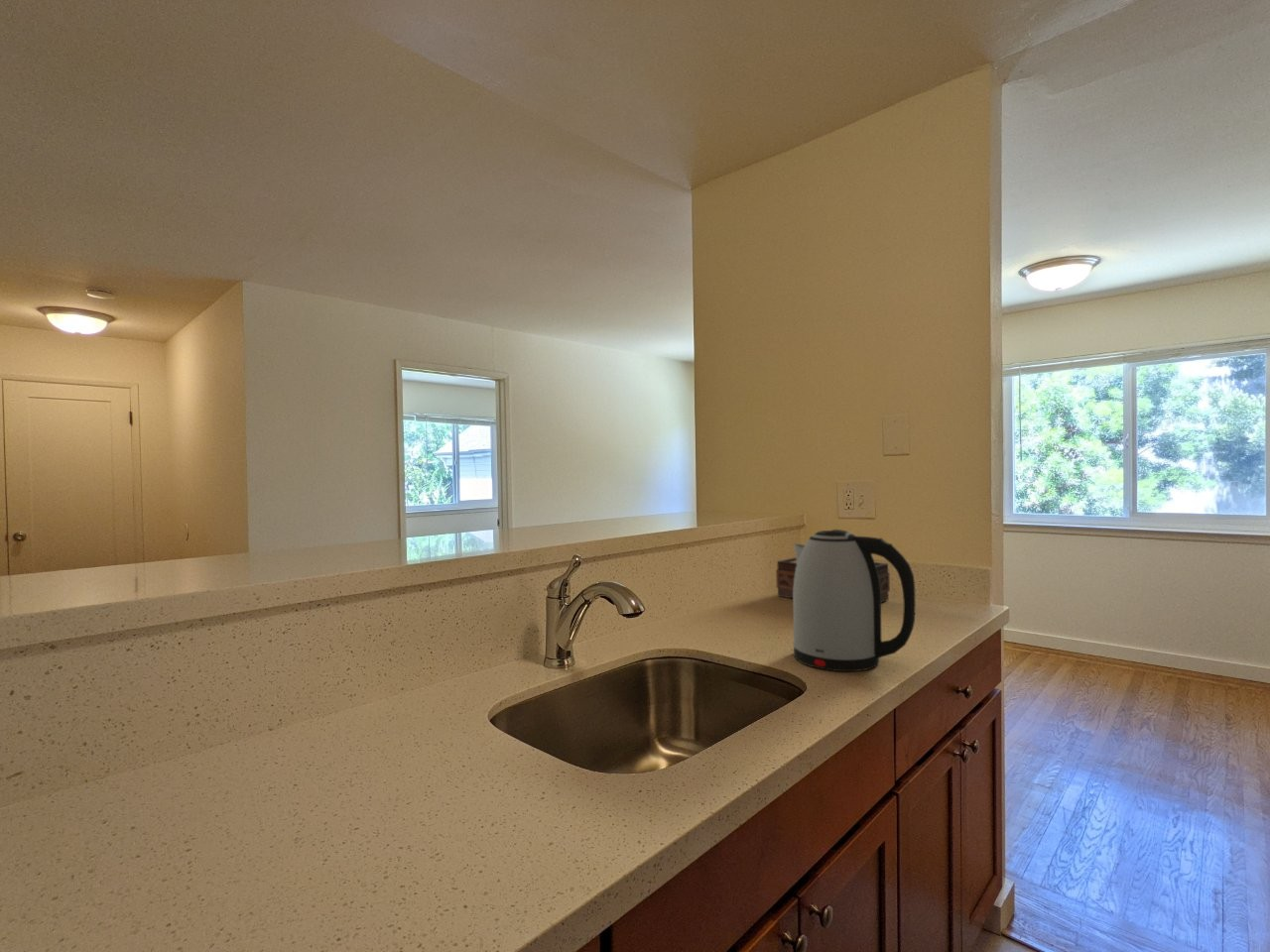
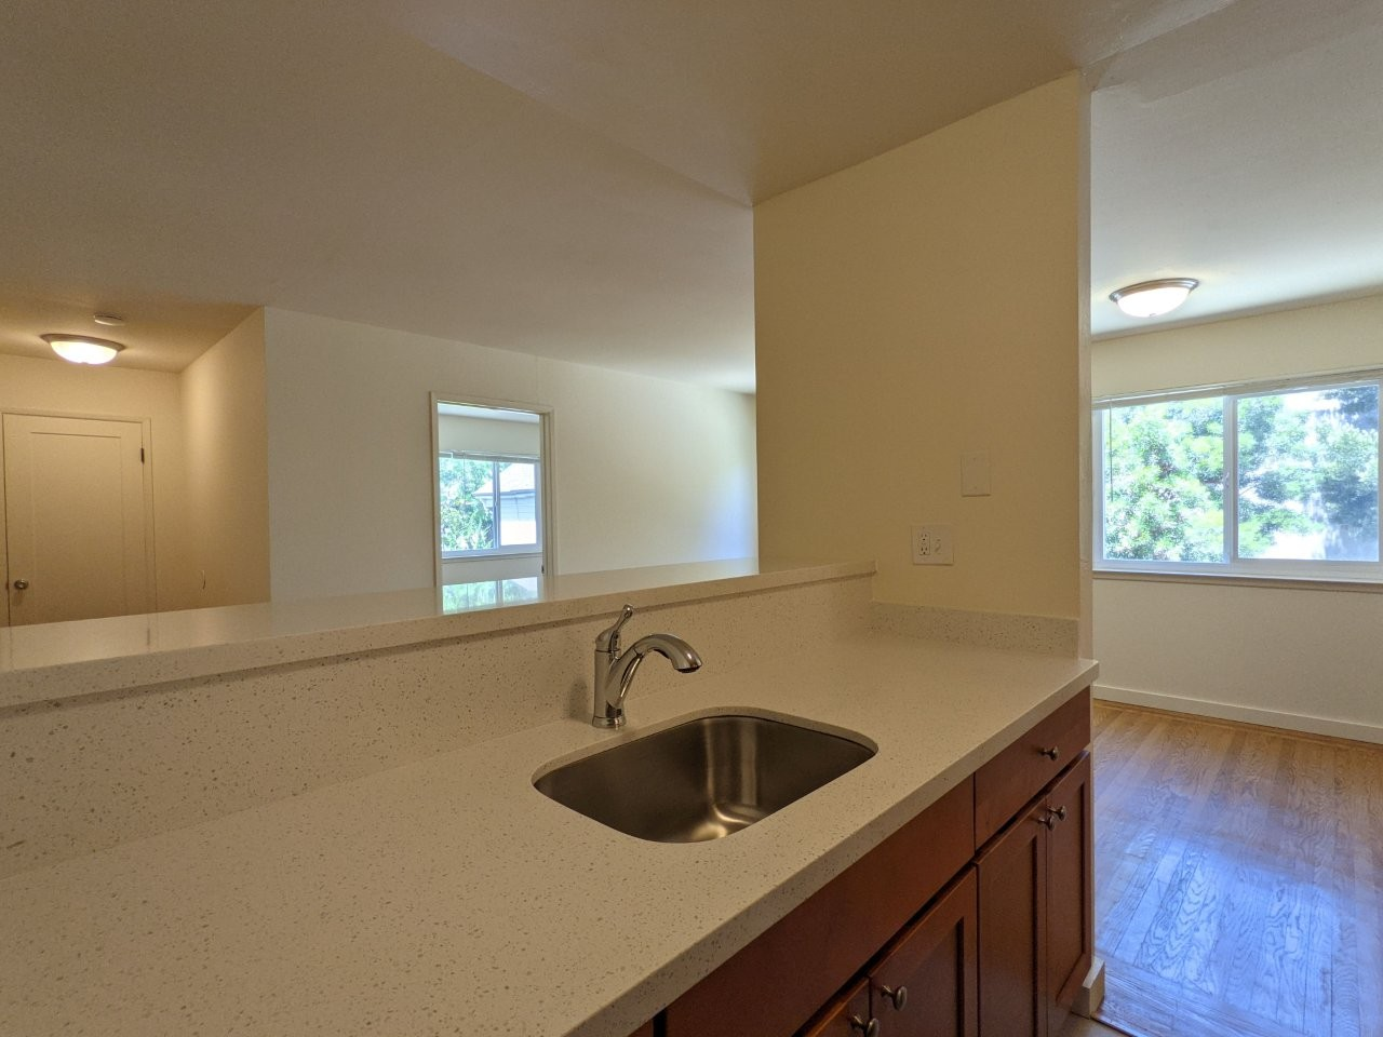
- tissue box (795, 571)
- kettle (850, 595)
